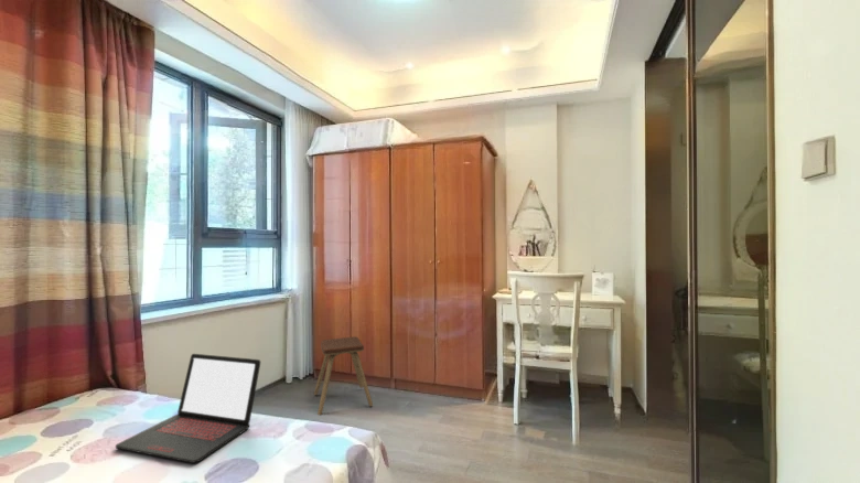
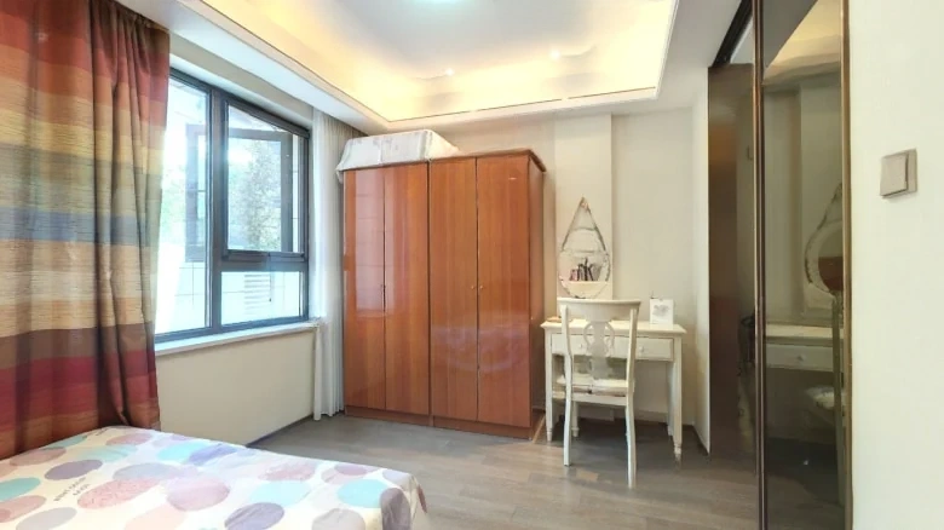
- music stool (331, 369)
- laptop (193, 400)
